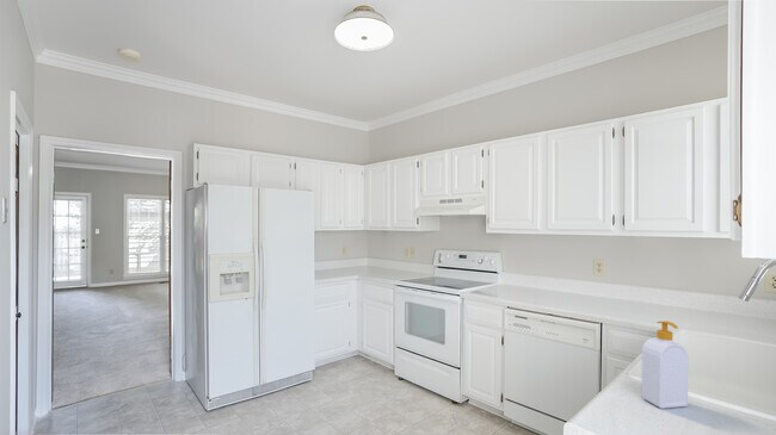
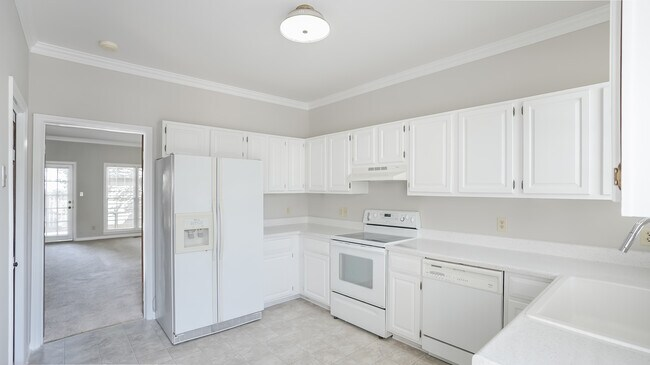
- soap bottle (665, 361)
